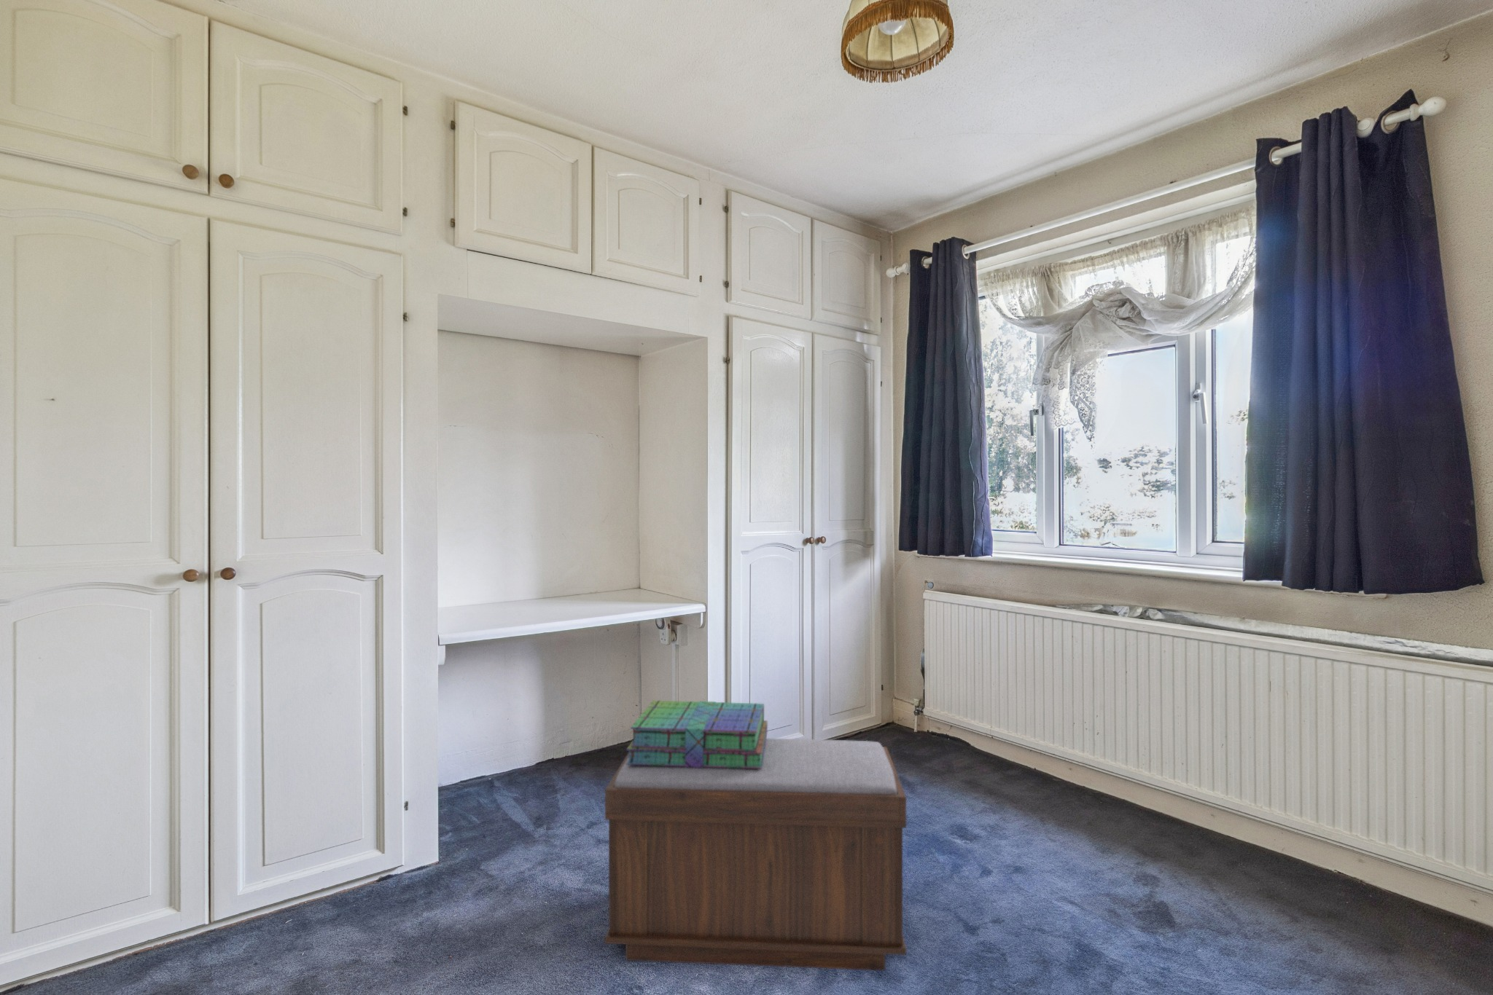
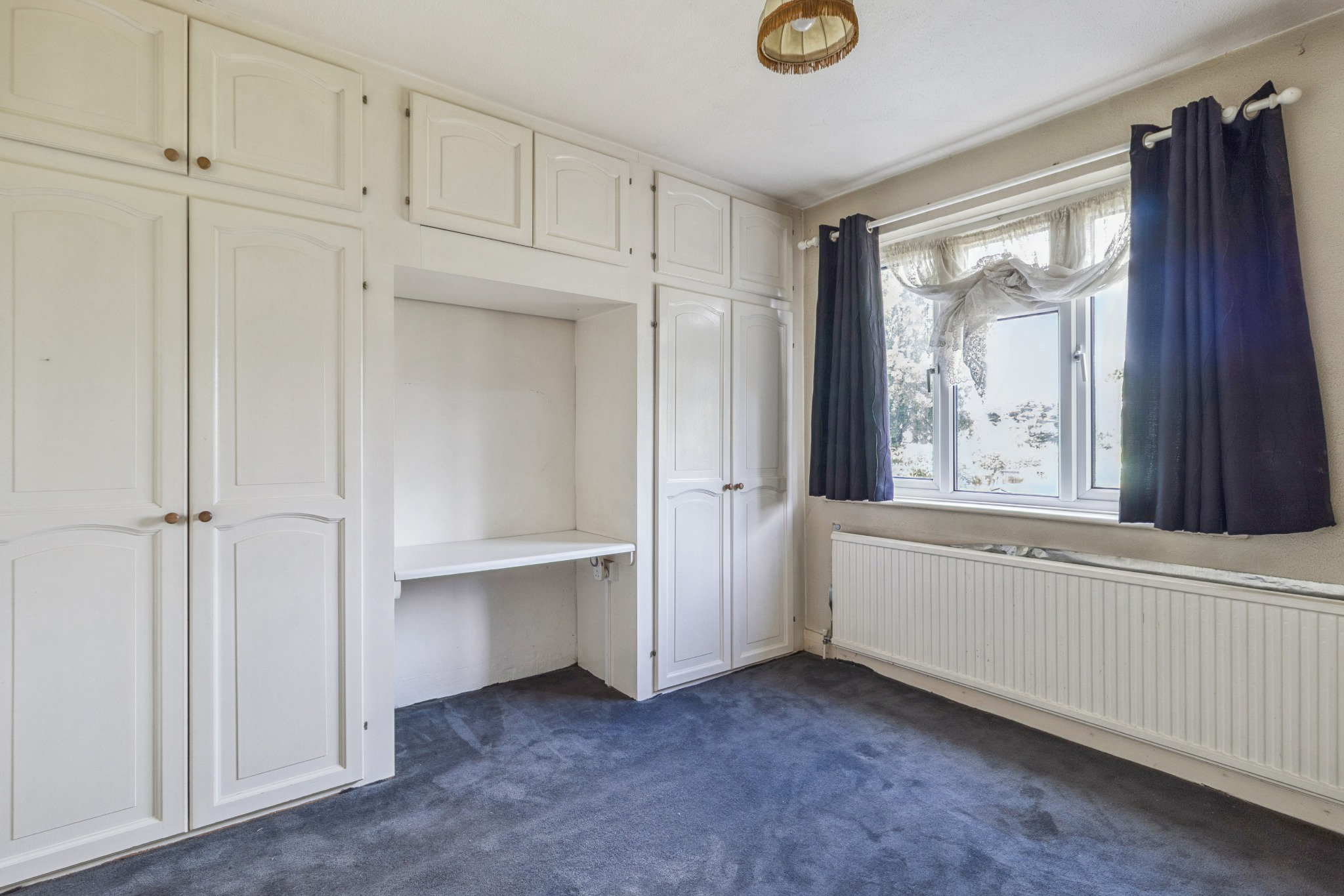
- bench (756, 841)
- stack of books (701, 730)
